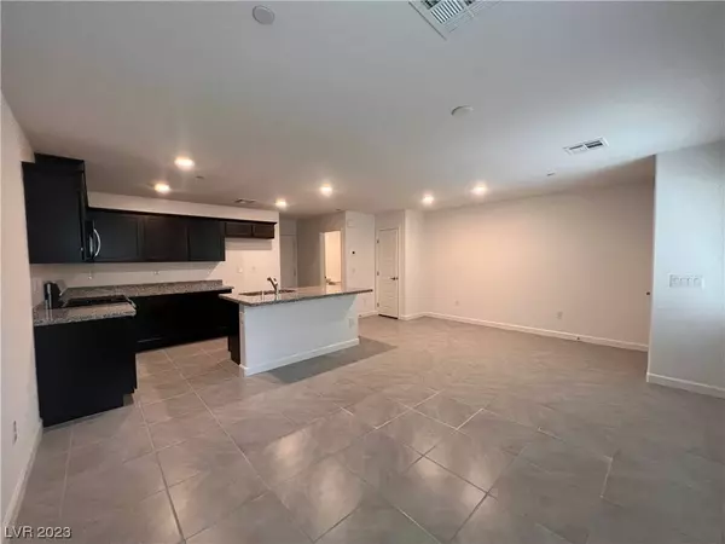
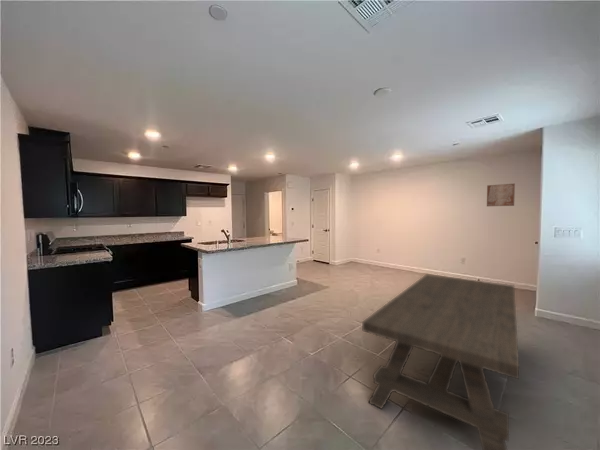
+ wall art (500, 195)
+ dining table (452, 335)
